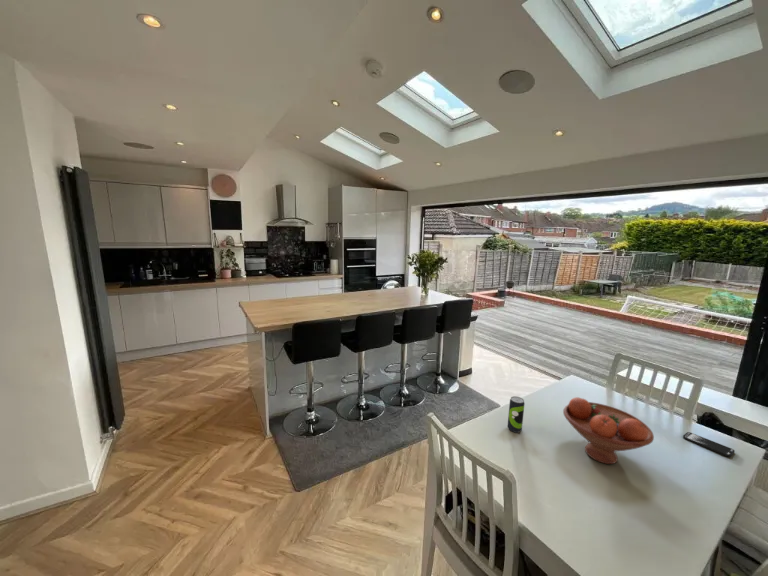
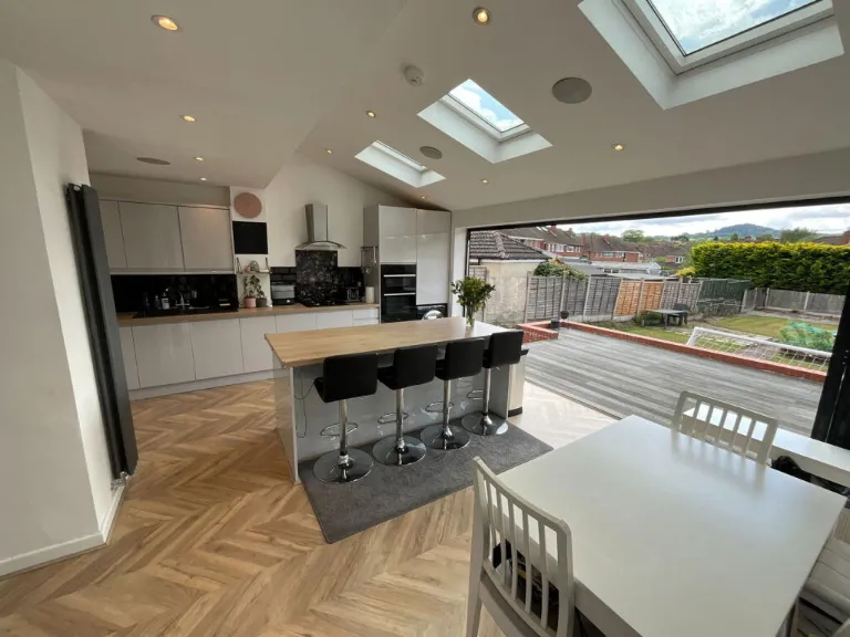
- beverage can (515, 414)
- smartphone (707, 443)
- fruit bowl (604, 431)
